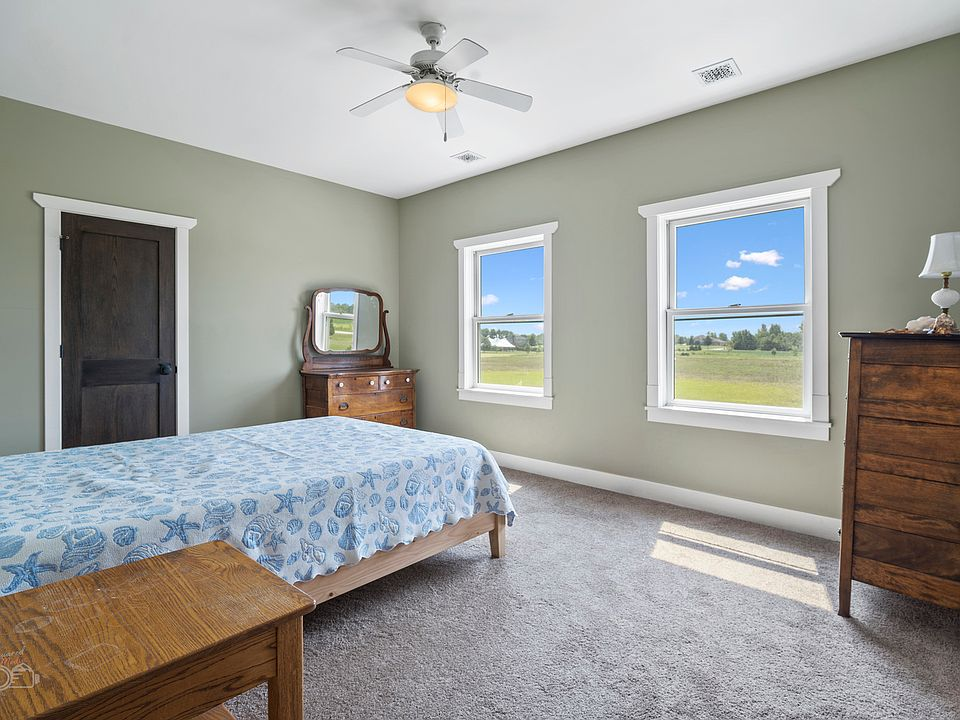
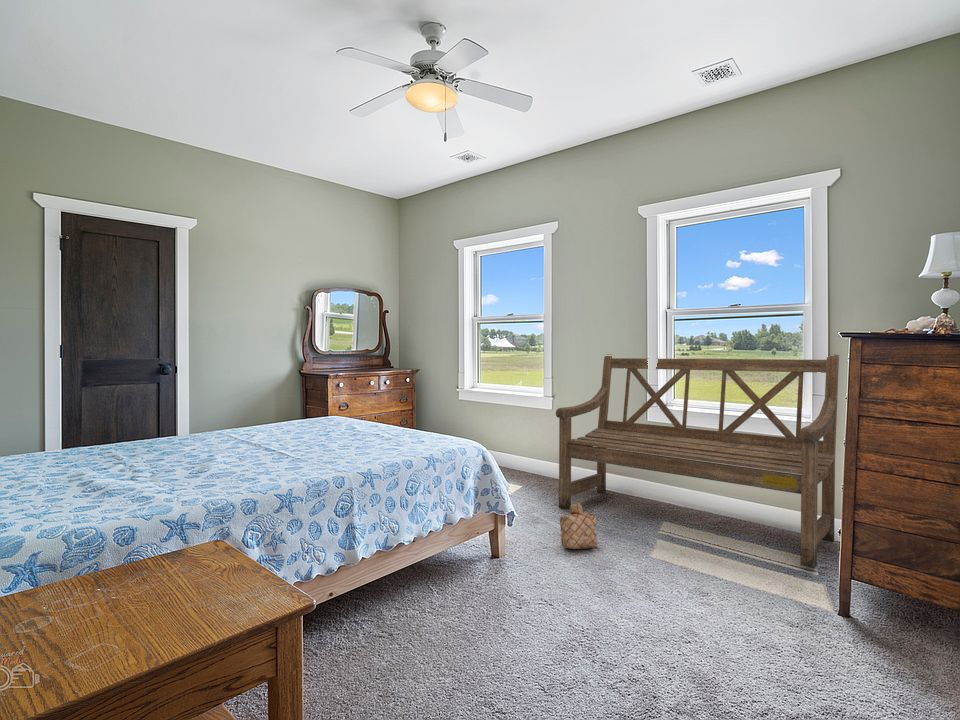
+ bench (685, 438)
+ basket (578, 525)
